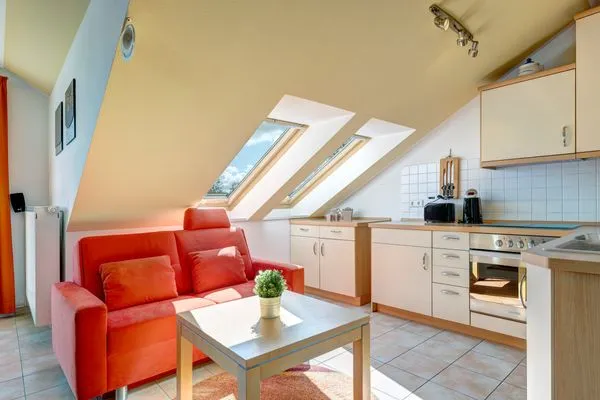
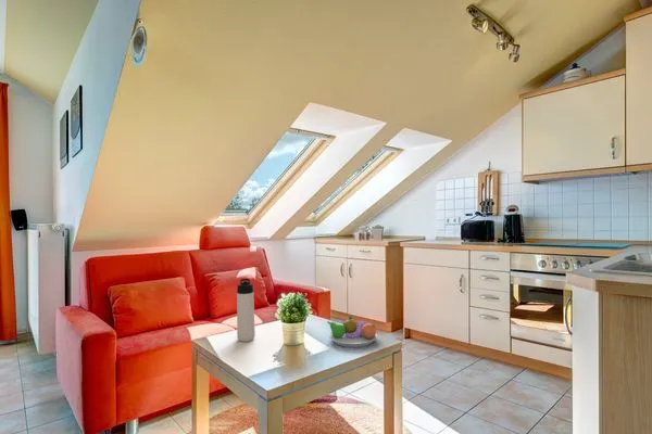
+ fruit bowl (351, 330)
+ thermos bottle (246, 309)
